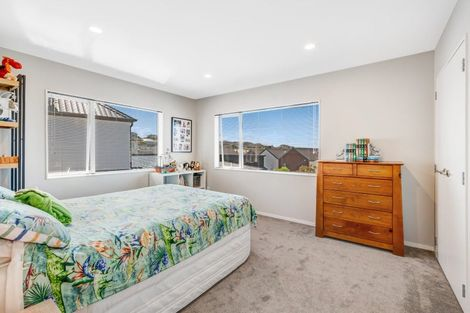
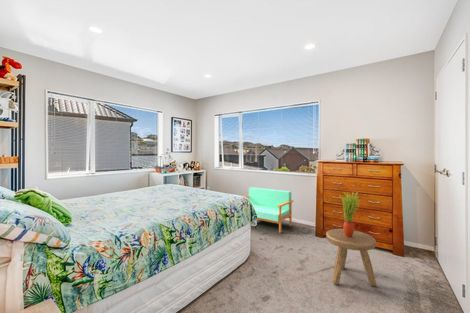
+ potted plant (350, 213)
+ stool (346, 256)
+ loveseat (263, 207)
